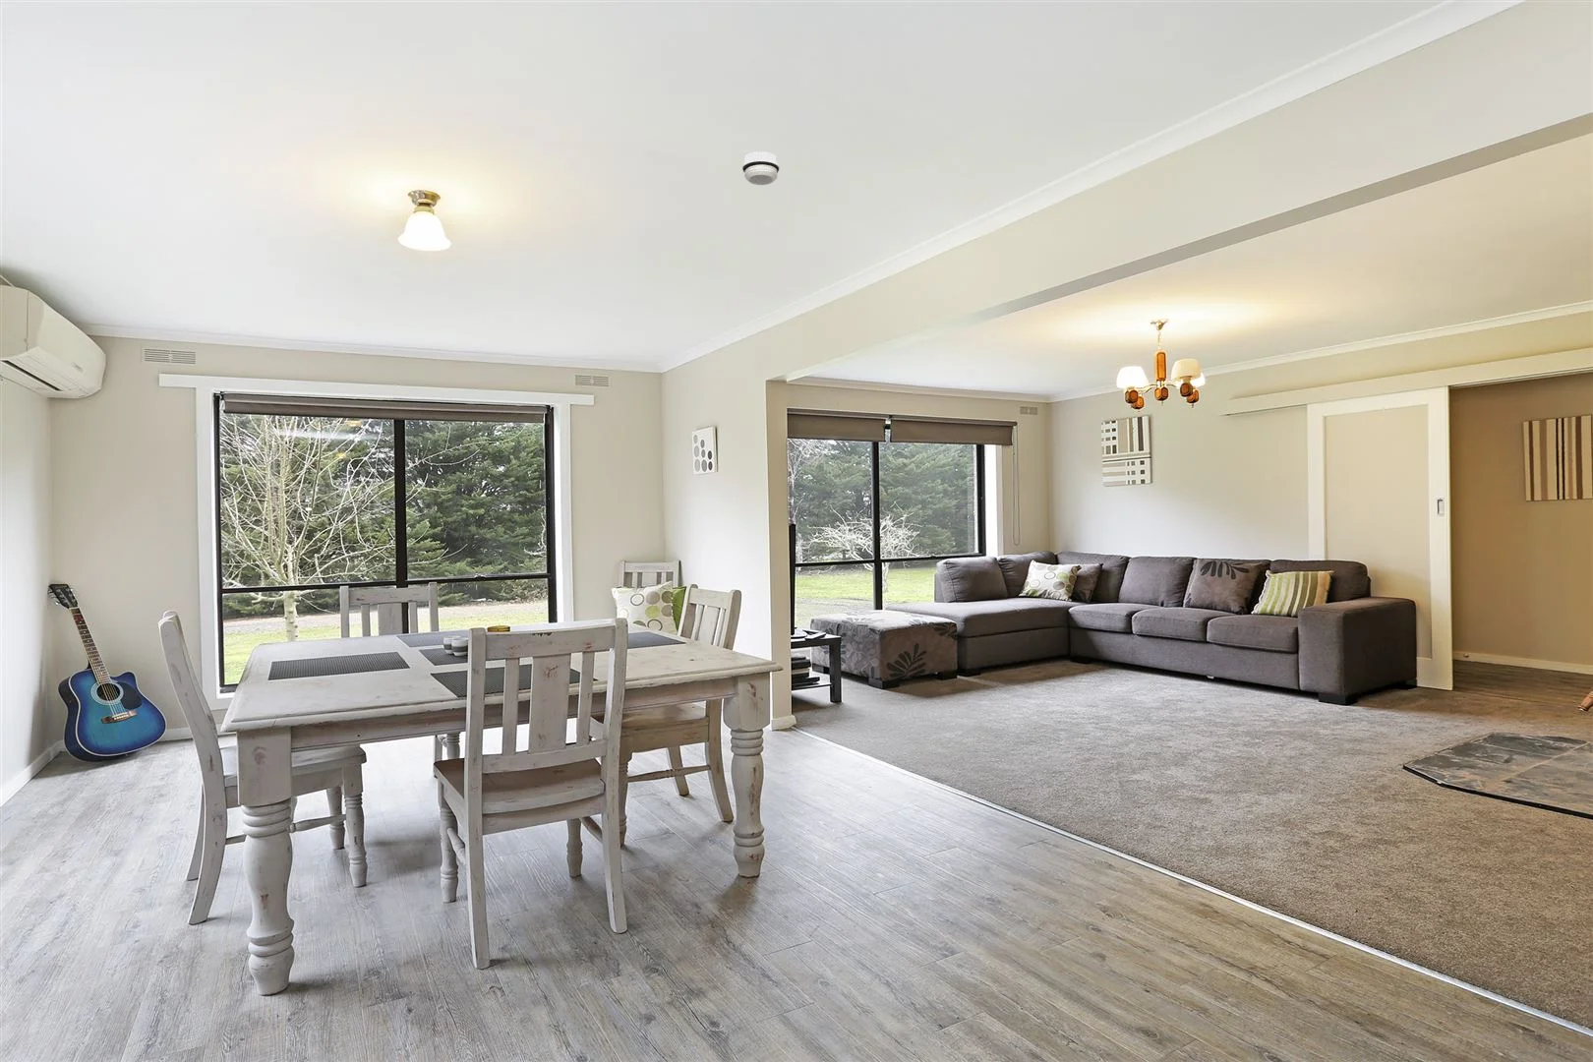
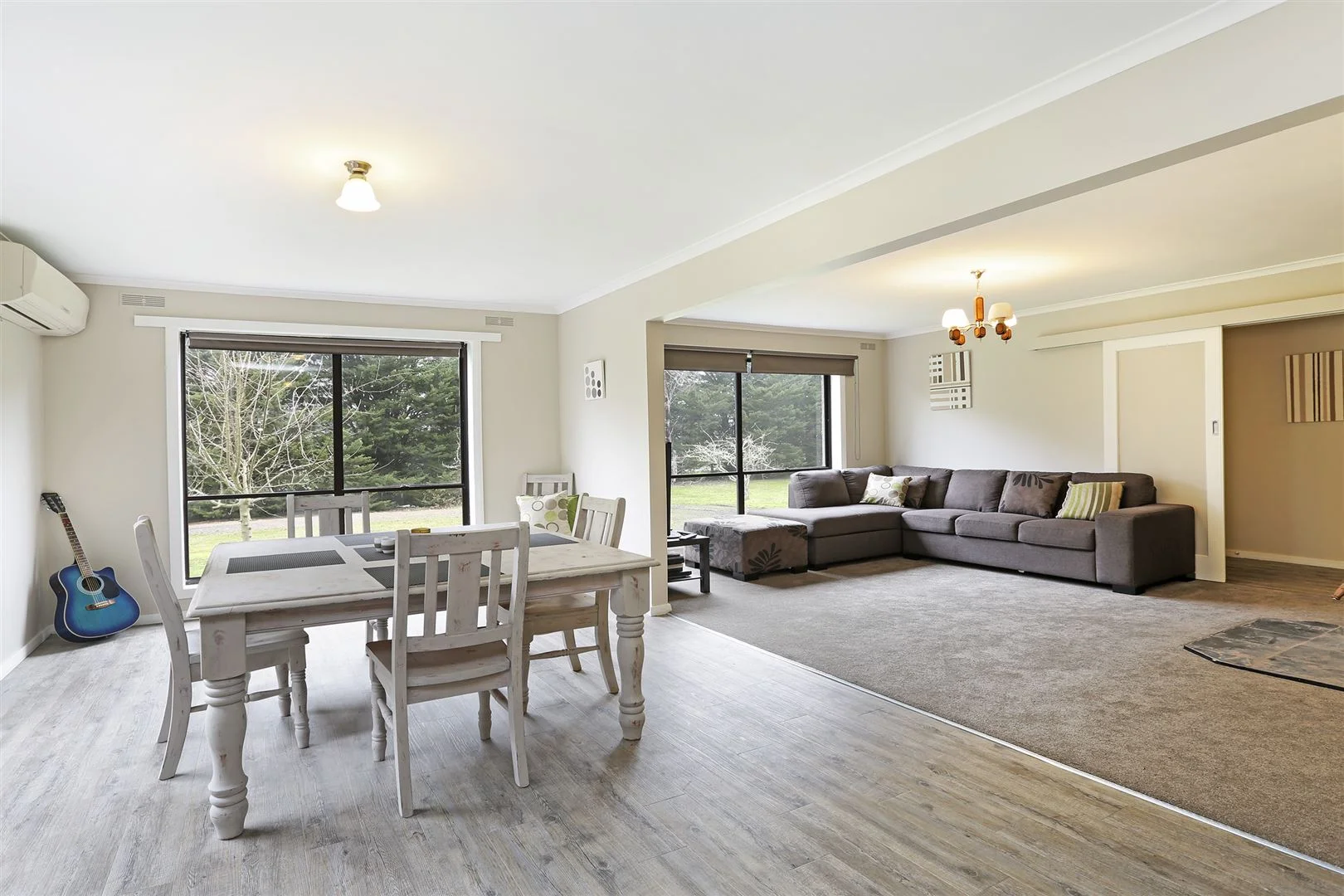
- smoke detector (760, 169)
